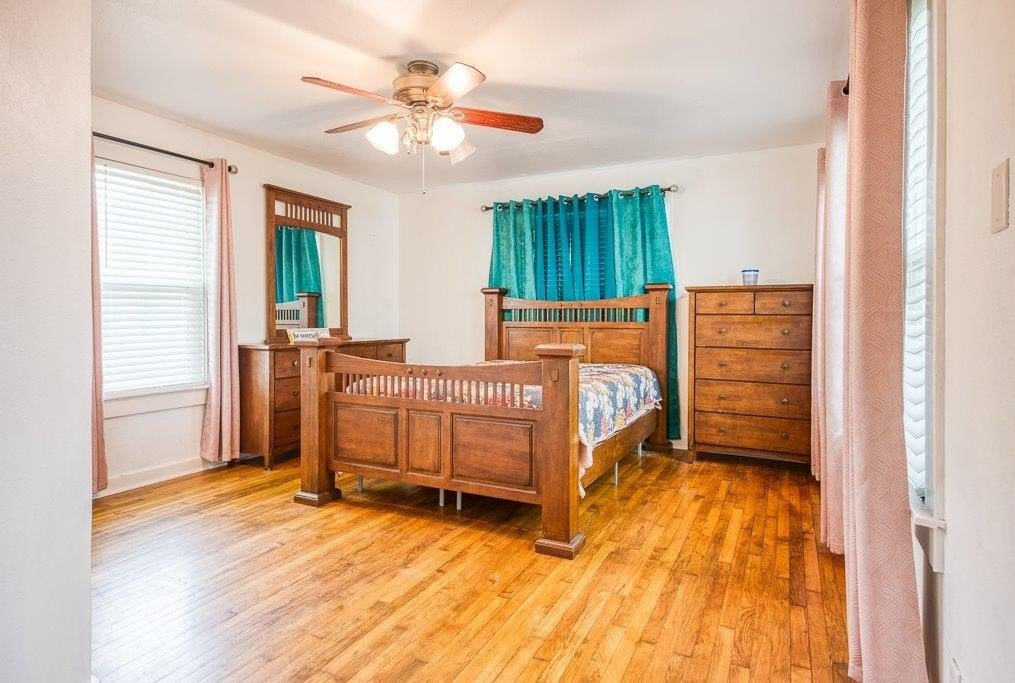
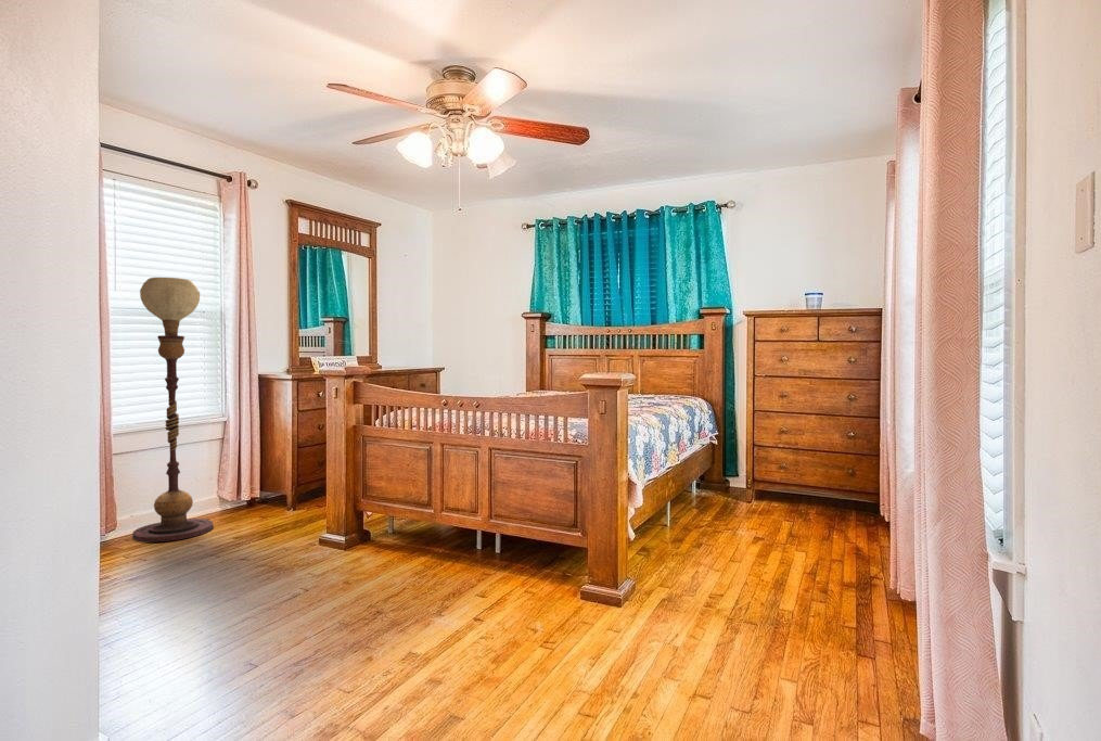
+ floor lamp (171, 406)
